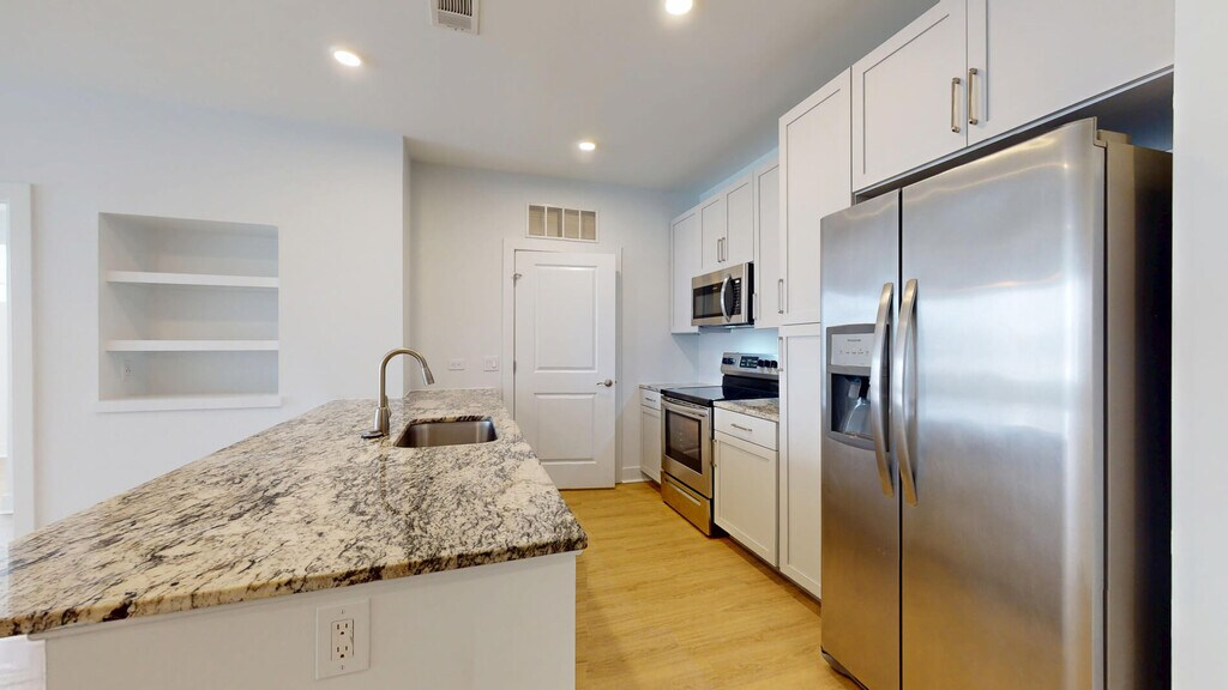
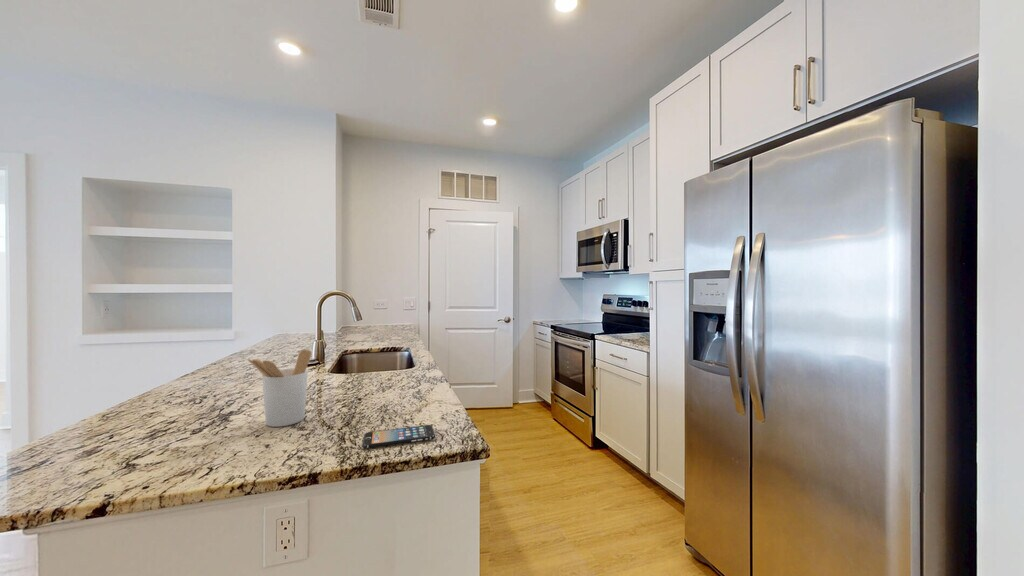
+ utensil holder (278, 387)
+ smartphone (399, 435)
